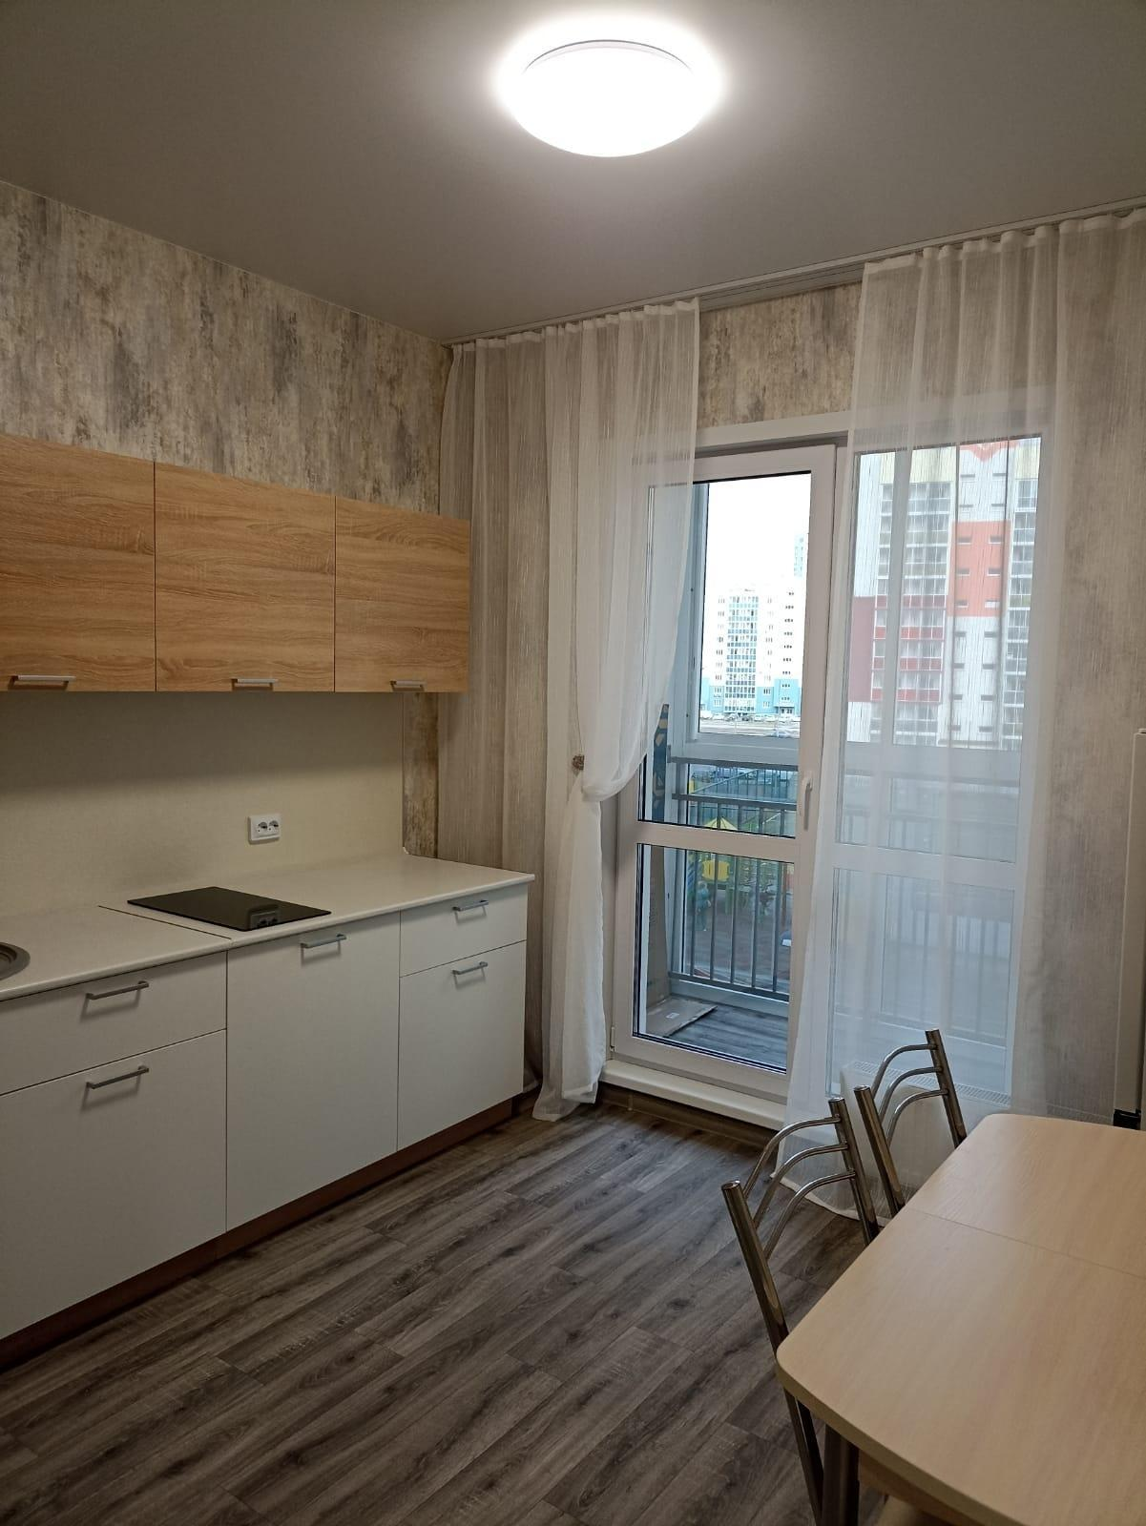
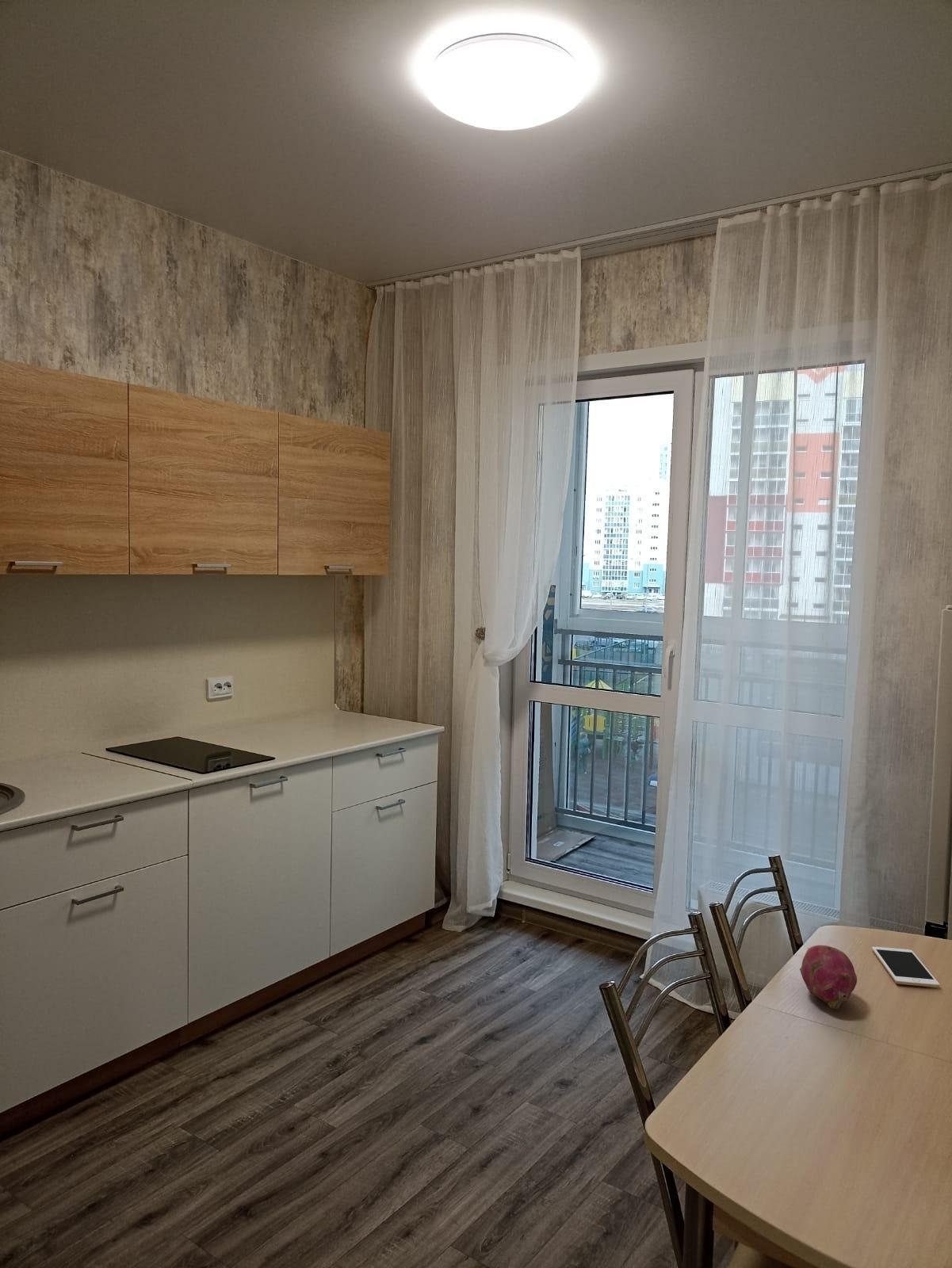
+ fruit (828, 972)
+ cell phone (904, 966)
